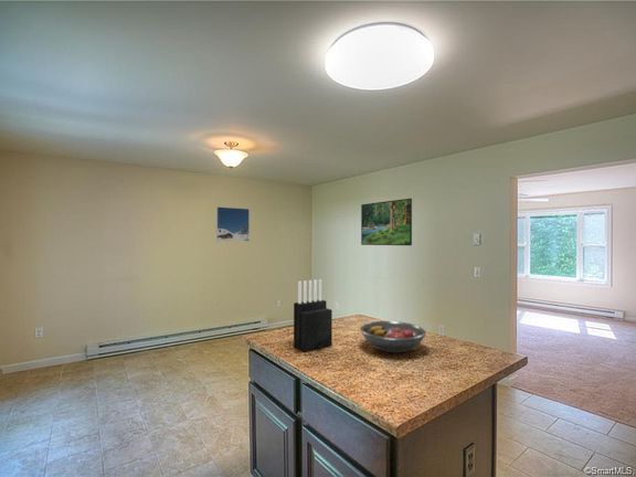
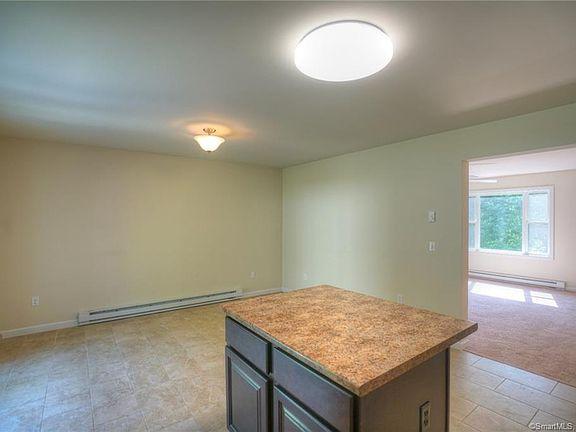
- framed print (233, 224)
- fruit bowl (392, 336)
- knife block (314, 314)
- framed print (384, 223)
